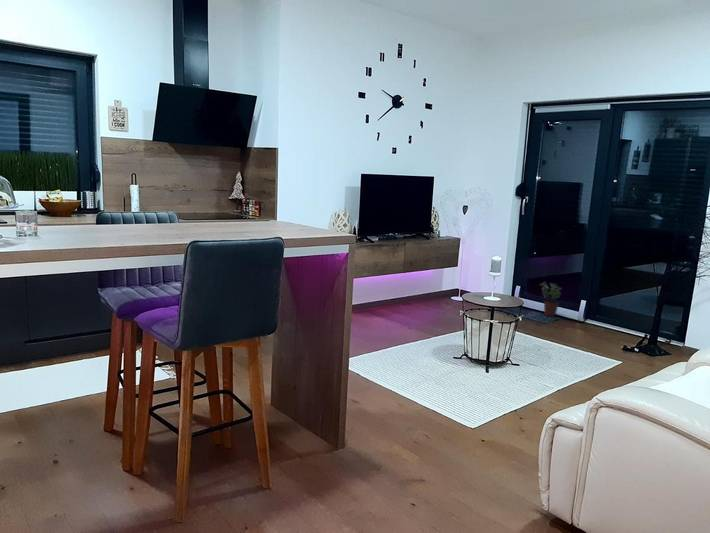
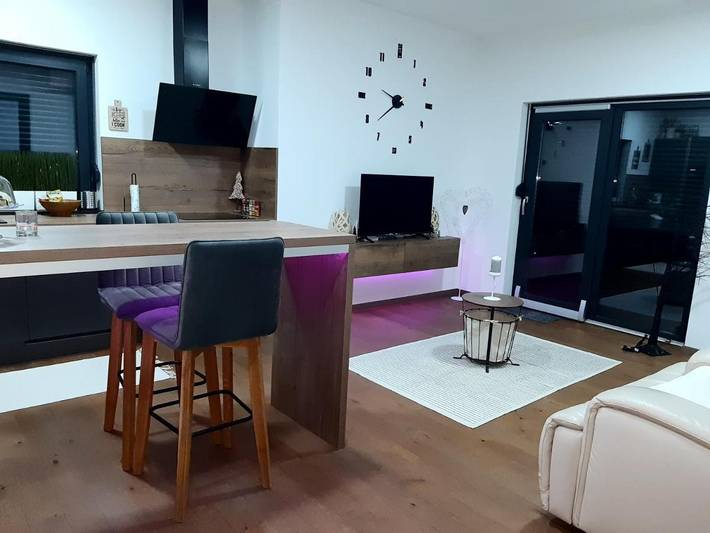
- potted plant (551, 297)
